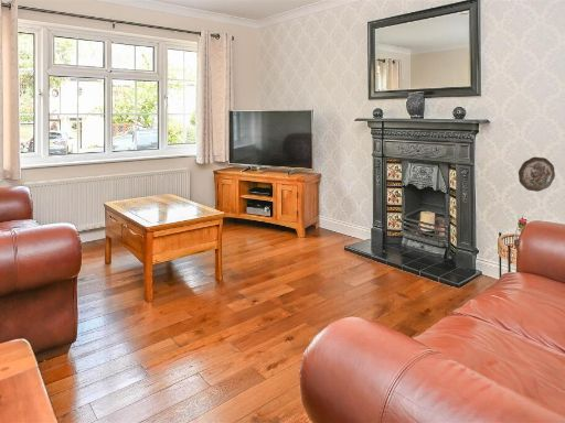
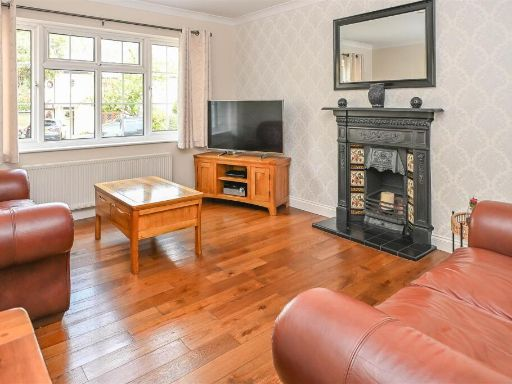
- decorative plate (536, 174)
